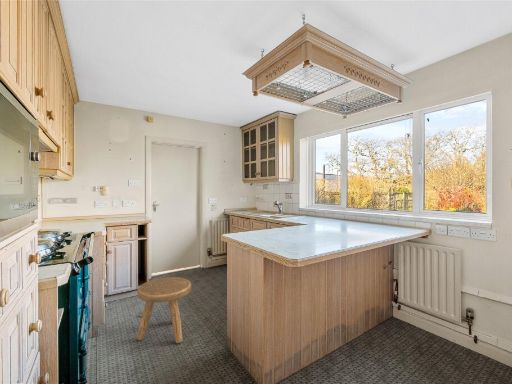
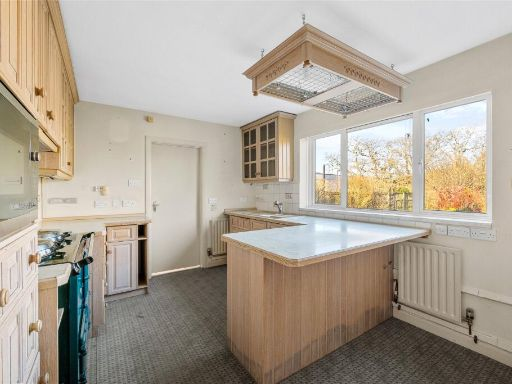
- stool (169, 307)
